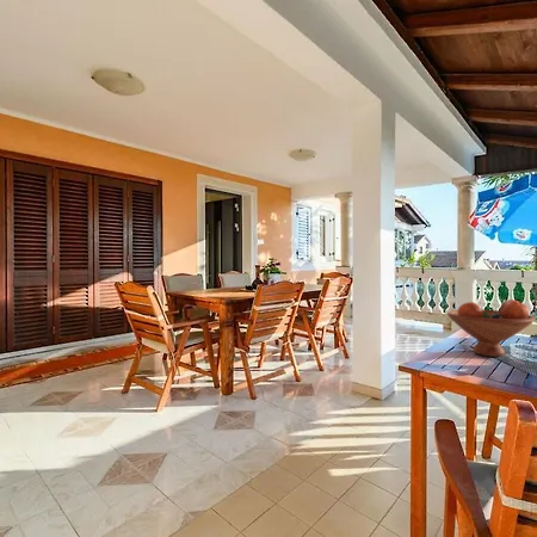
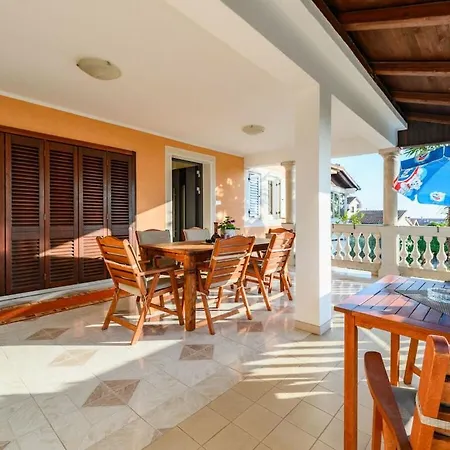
- fruit bowl (488, 326)
